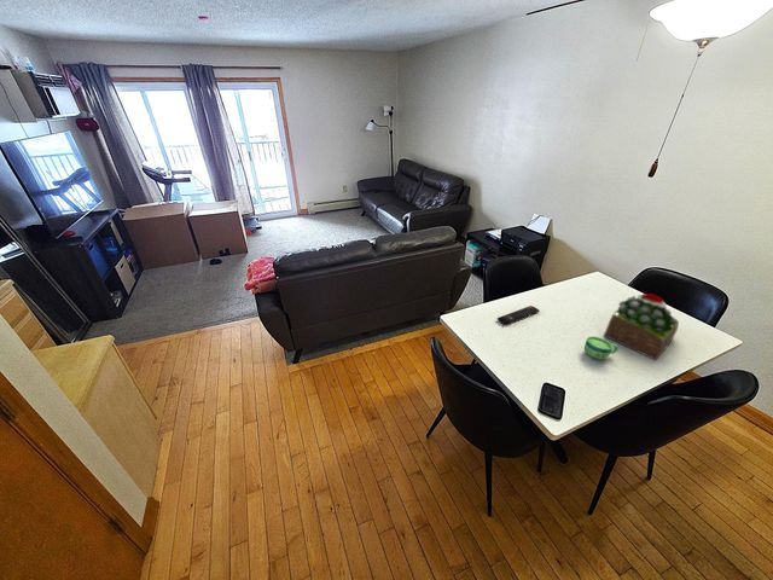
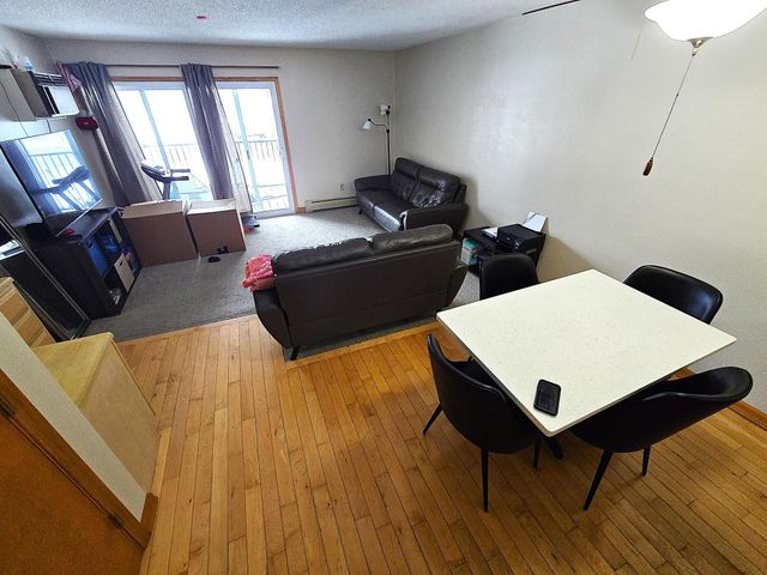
- succulent plant (649, 314)
- remote control (518, 314)
- cup (600, 348)
